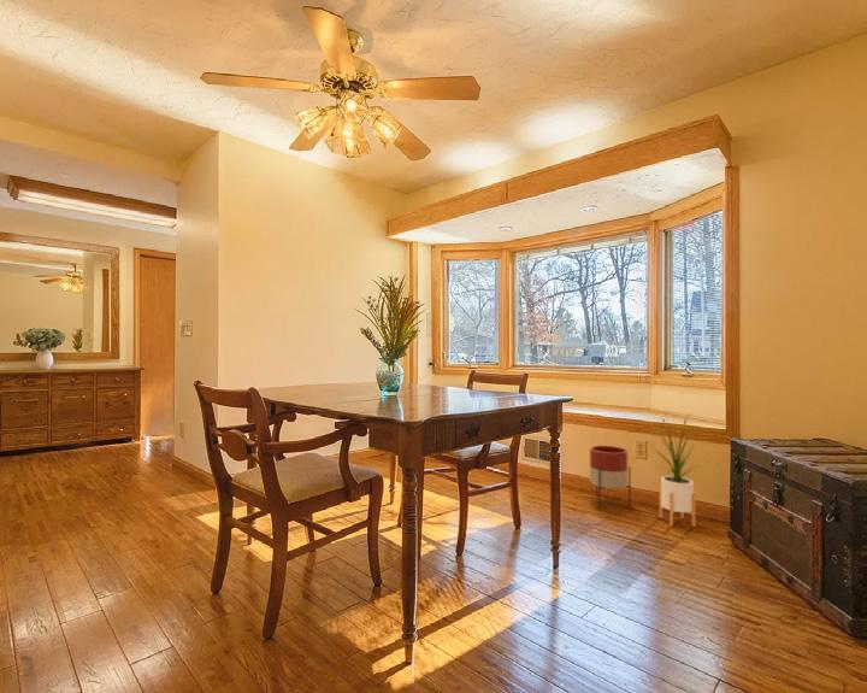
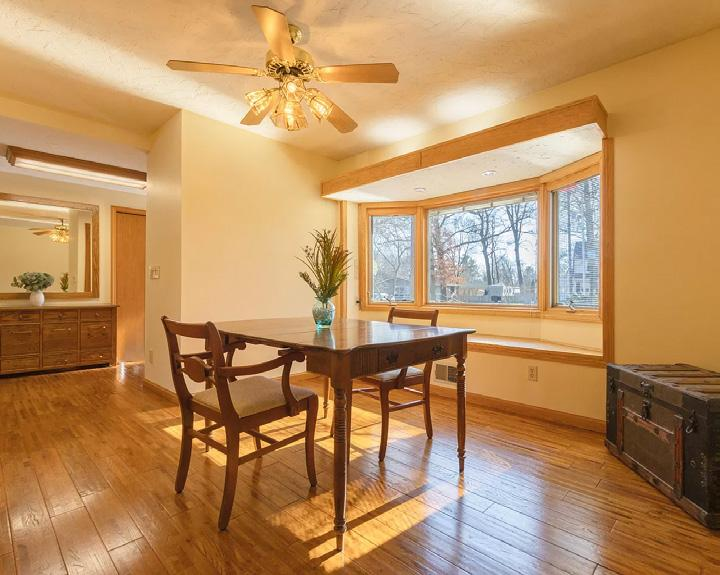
- planter (607, 476)
- house plant (678, 465)
